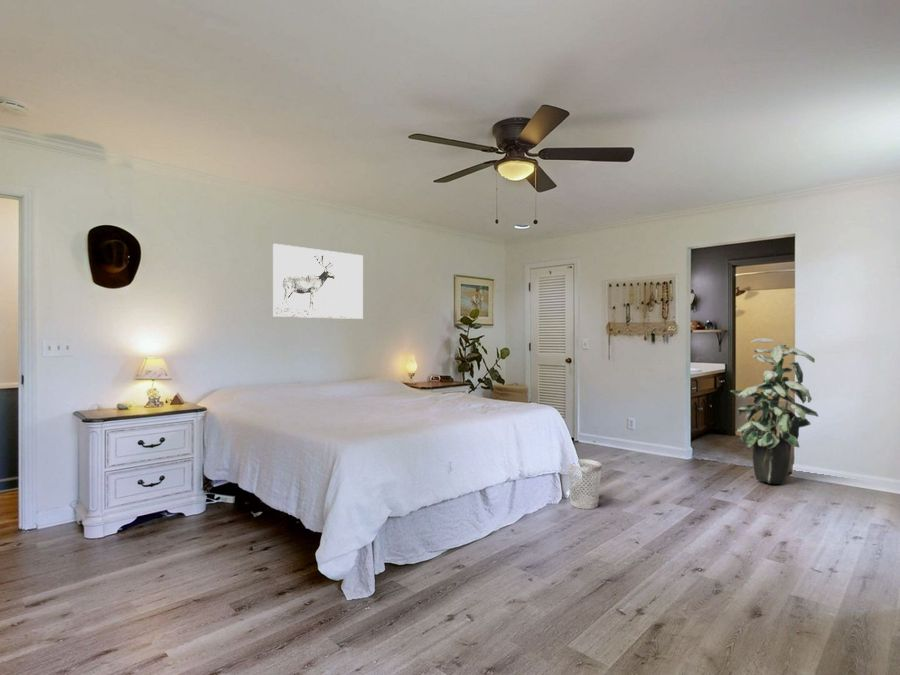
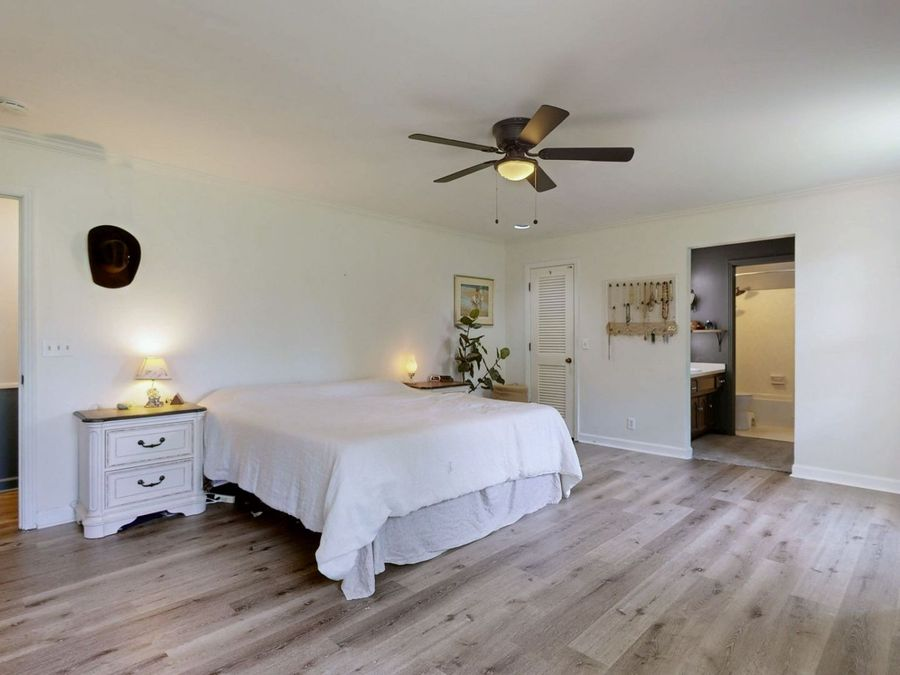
- wastebasket (584, 483)
- wall art (320, 283)
- indoor plant (770, 409)
